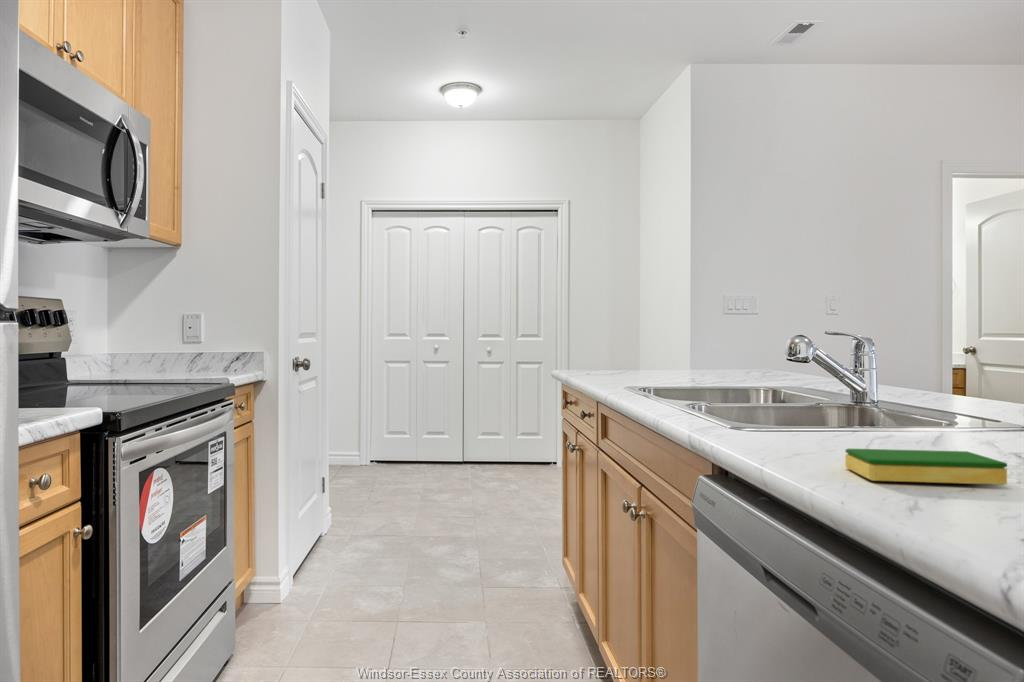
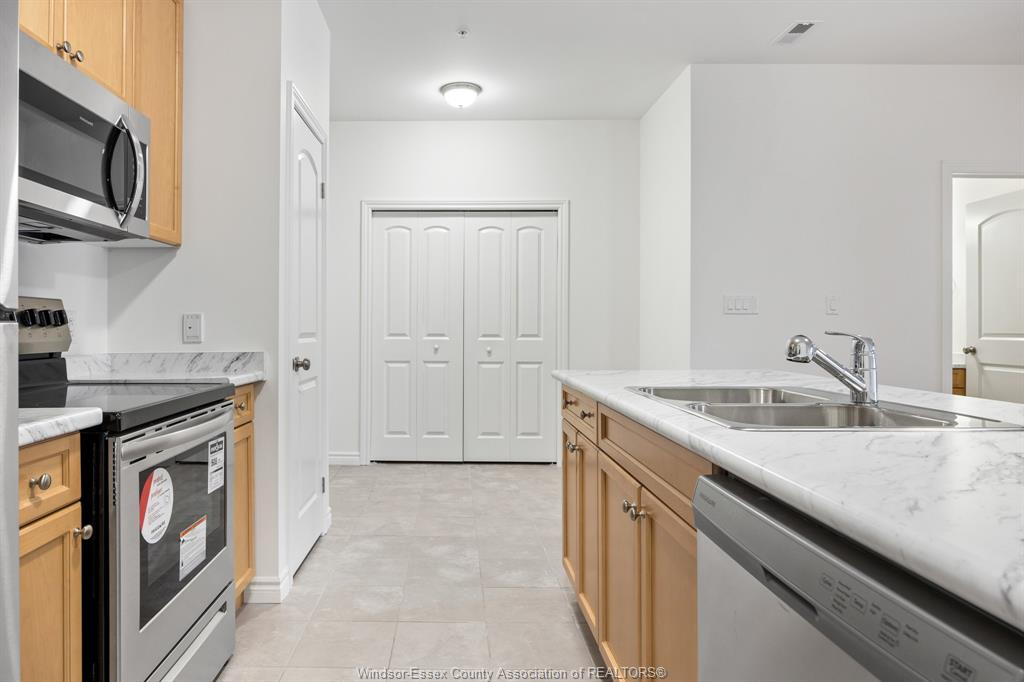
- dish sponge (921, 465)
